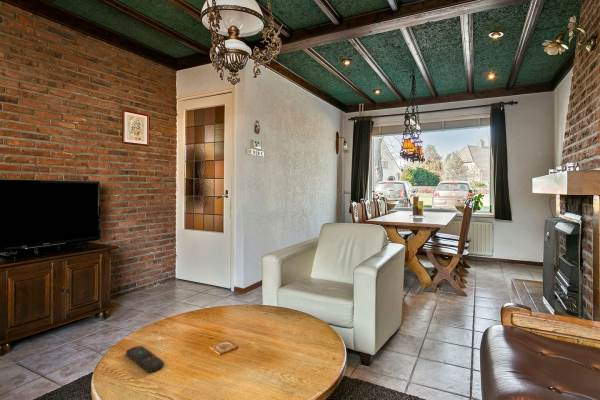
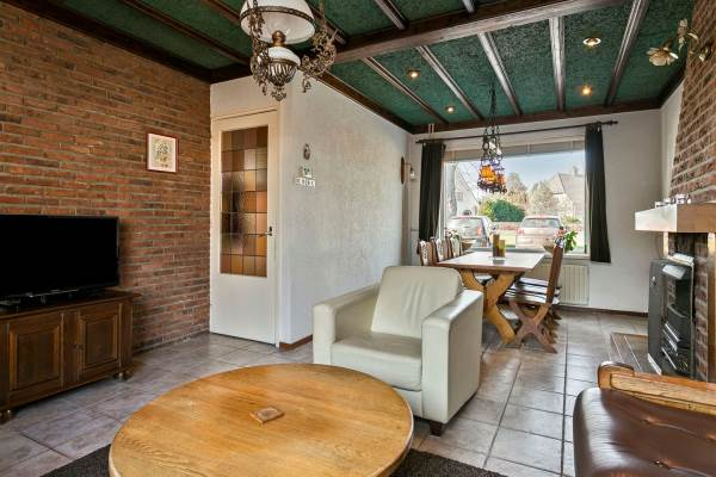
- remote control (144, 357)
